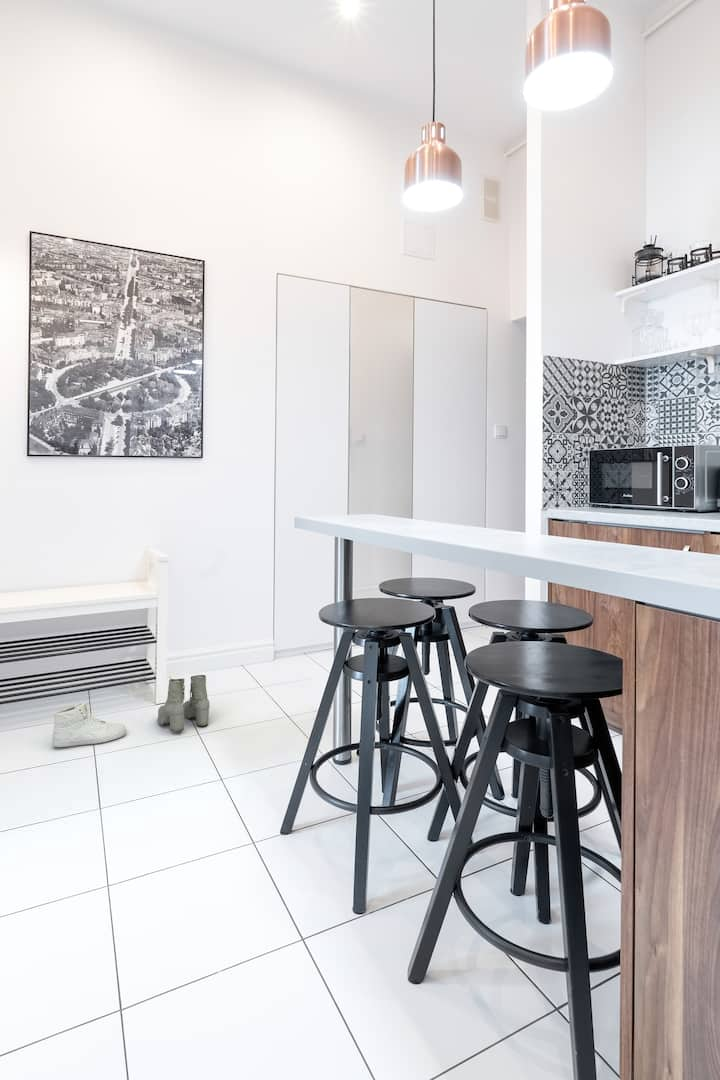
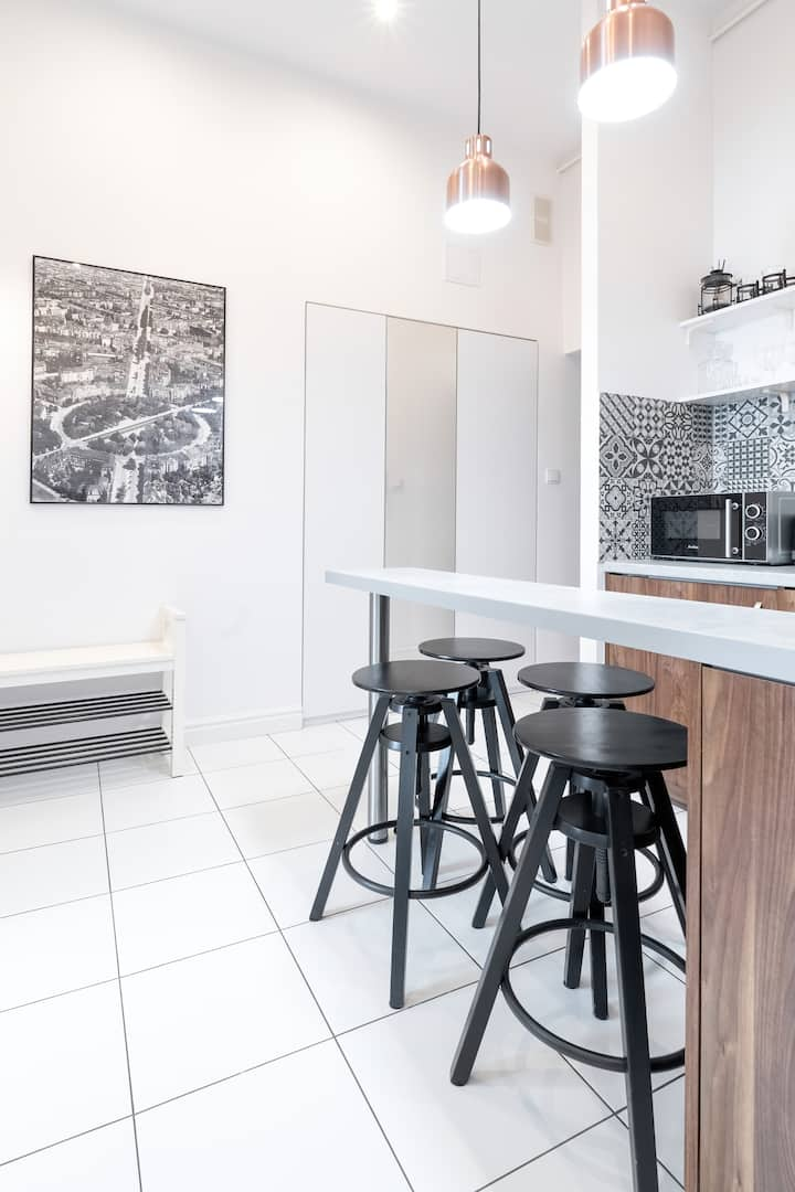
- sneaker (90, 721)
- boots (183, 698)
